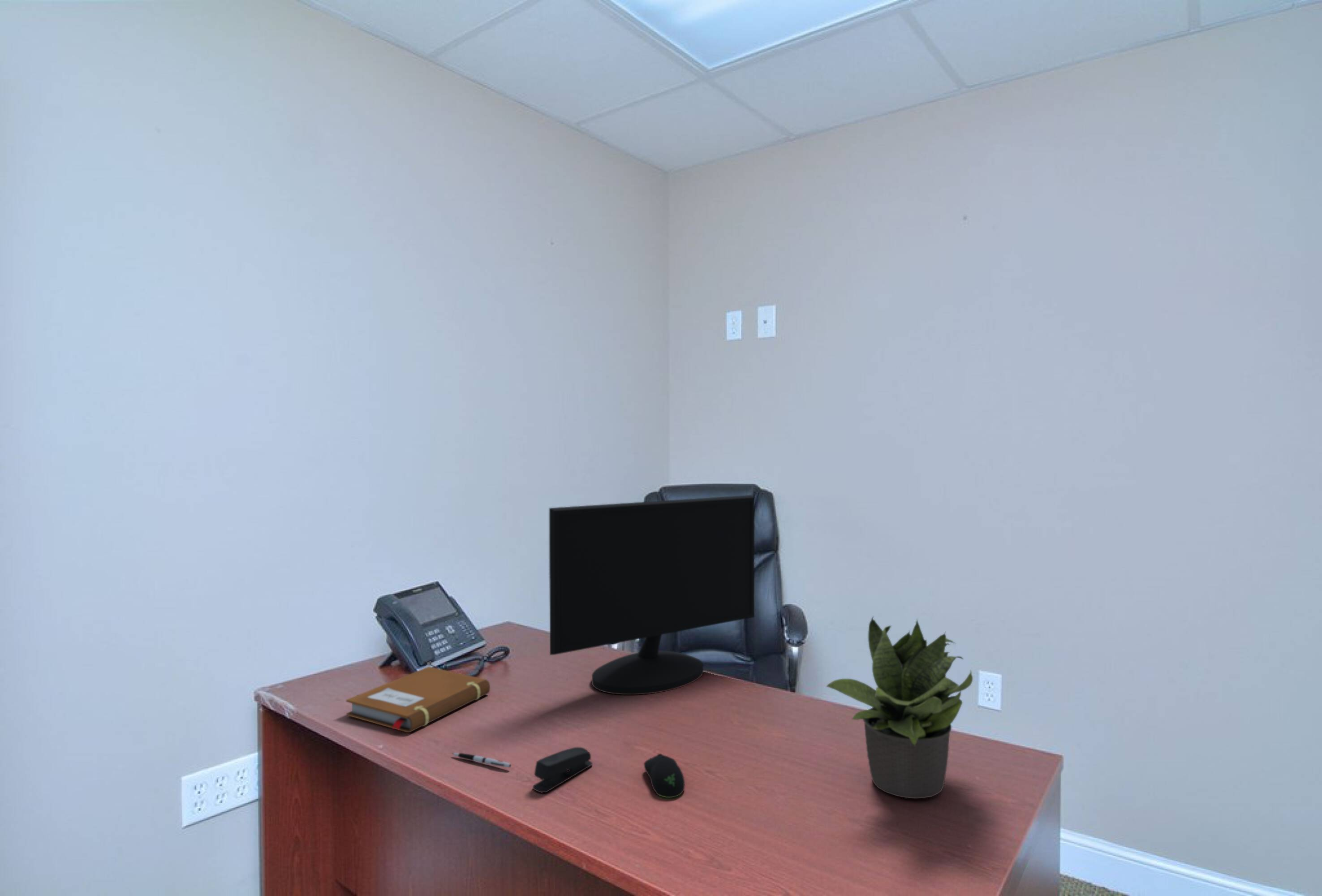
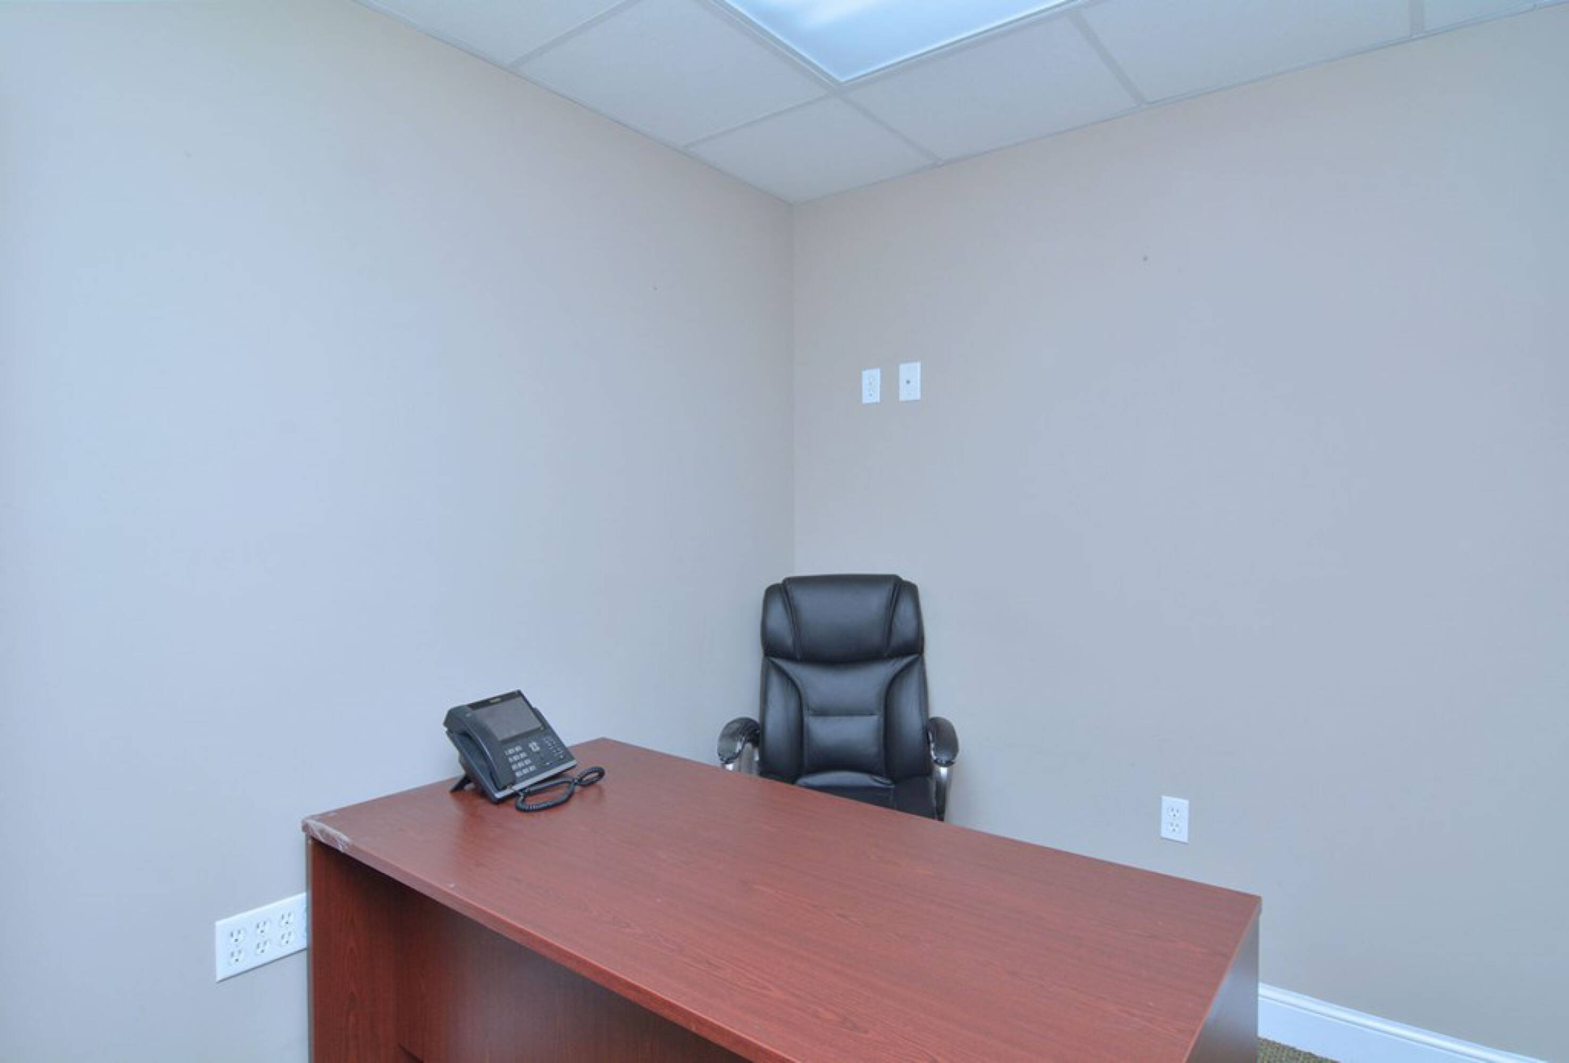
- computer mouse (664, 770)
- notebook (419, 698)
- stapler (564, 763)
- potted plant (898, 706)
- computer monitor (649, 588)
- pen (480, 759)
